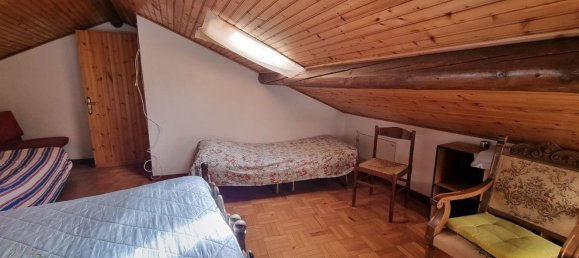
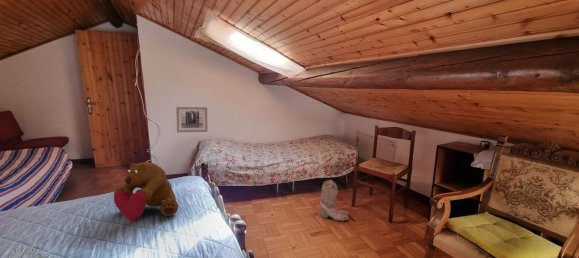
+ boots (335, 199)
+ wall art (192, 119)
+ bear (147, 187)
